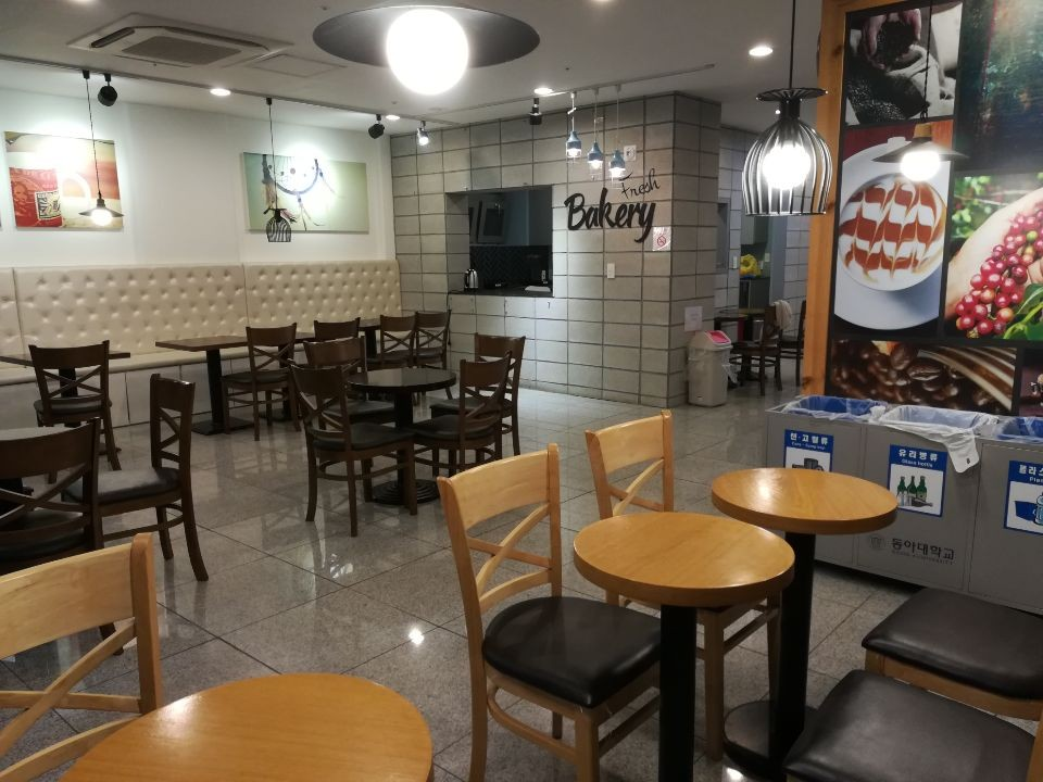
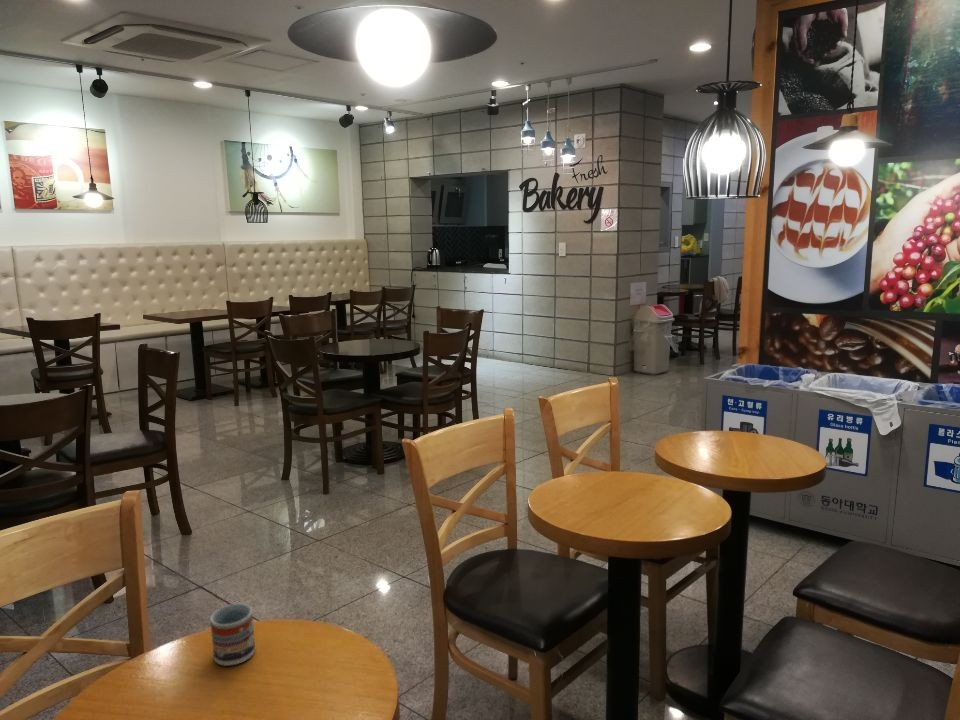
+ cup (234, 629)
